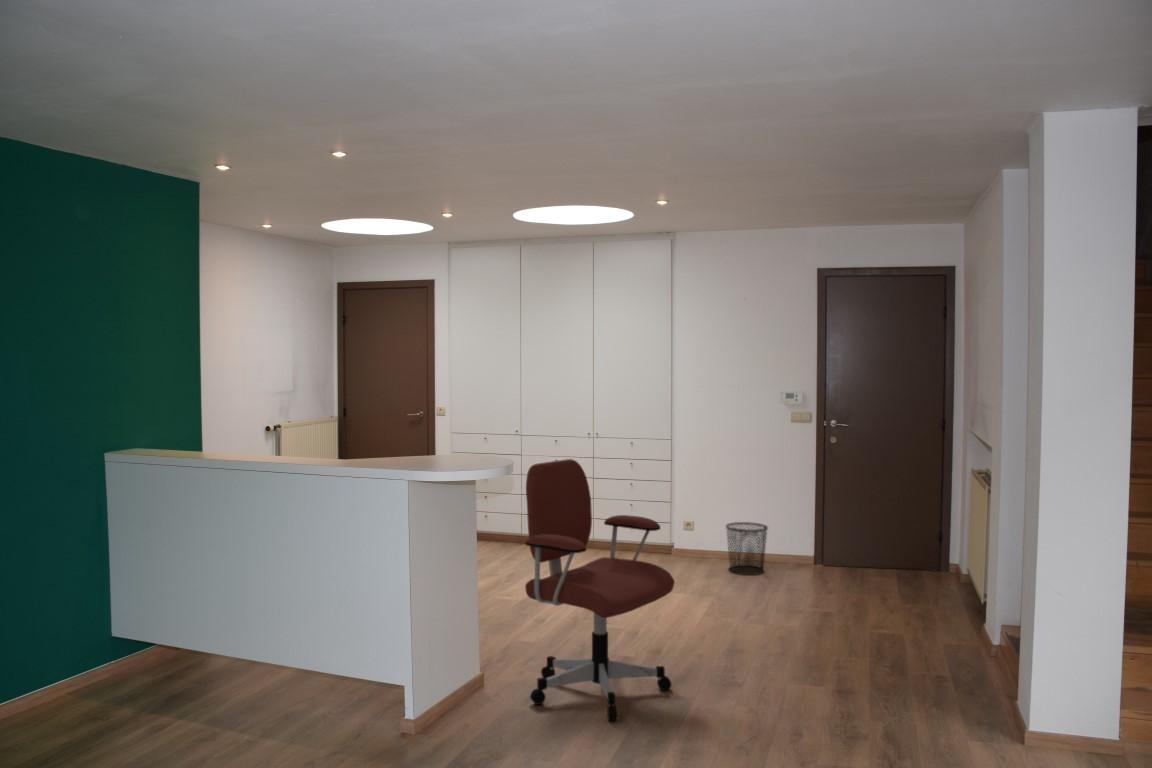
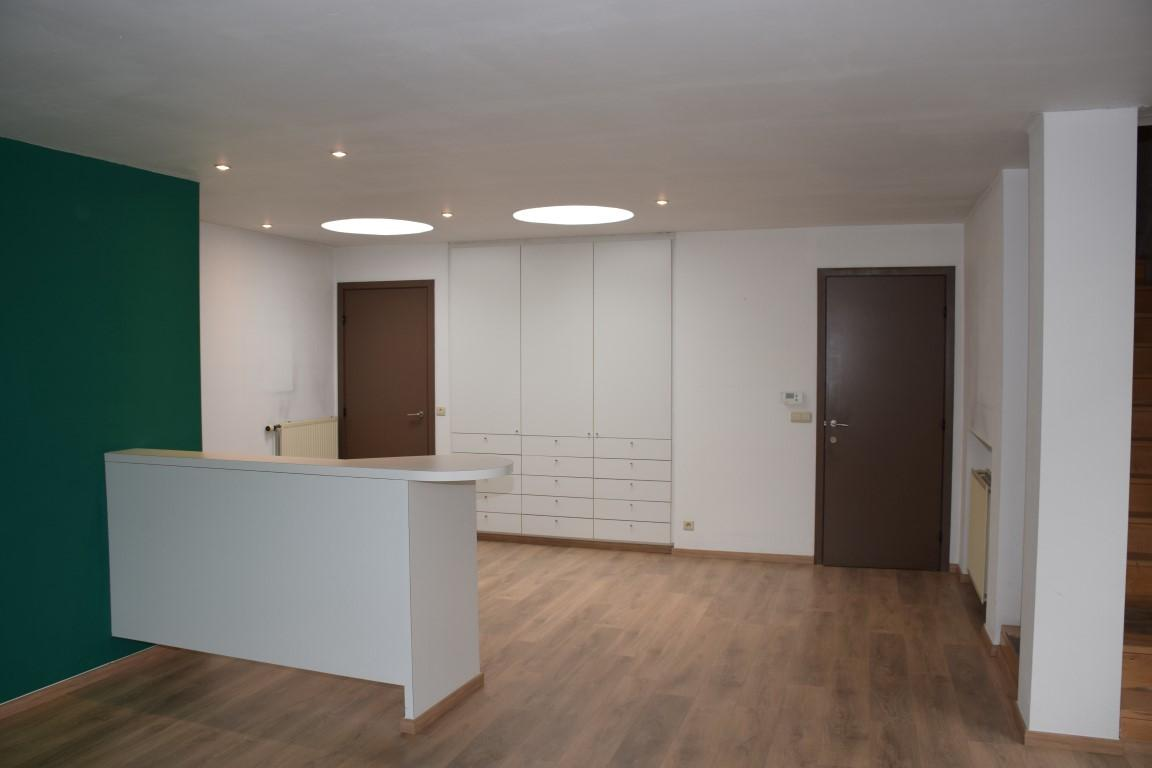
- office chair (592, 578)
- waste bin (747, 548)
